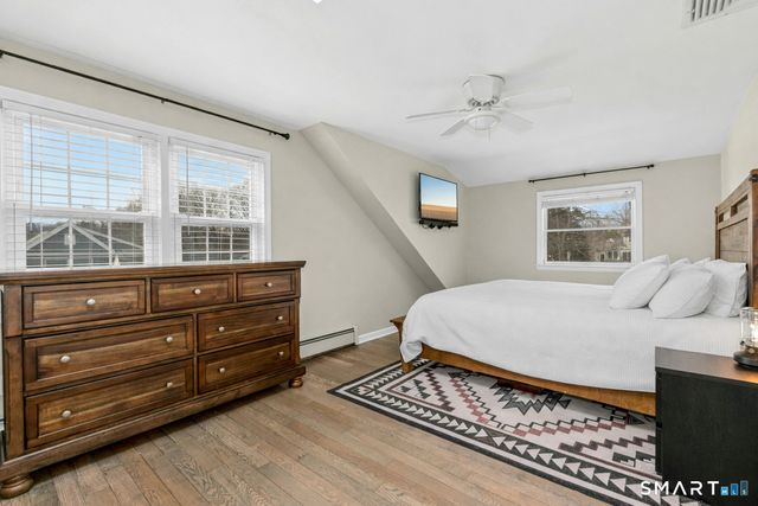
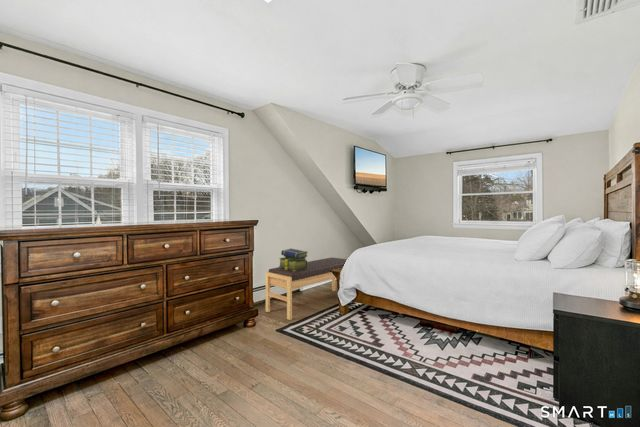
+ stack of books (294, 258)
+ bench (314, 283)
